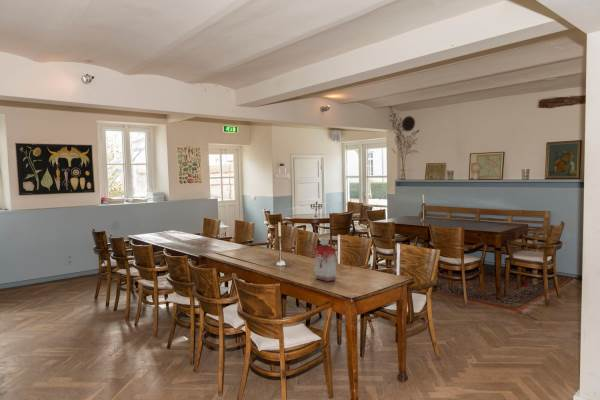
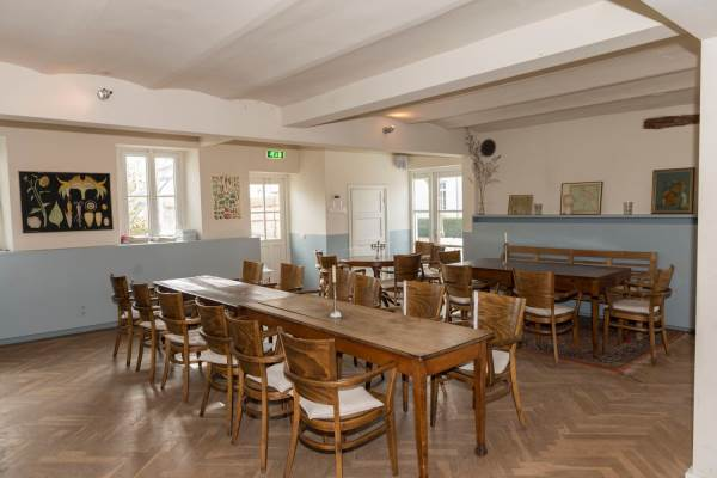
- bottle (325, 259)
